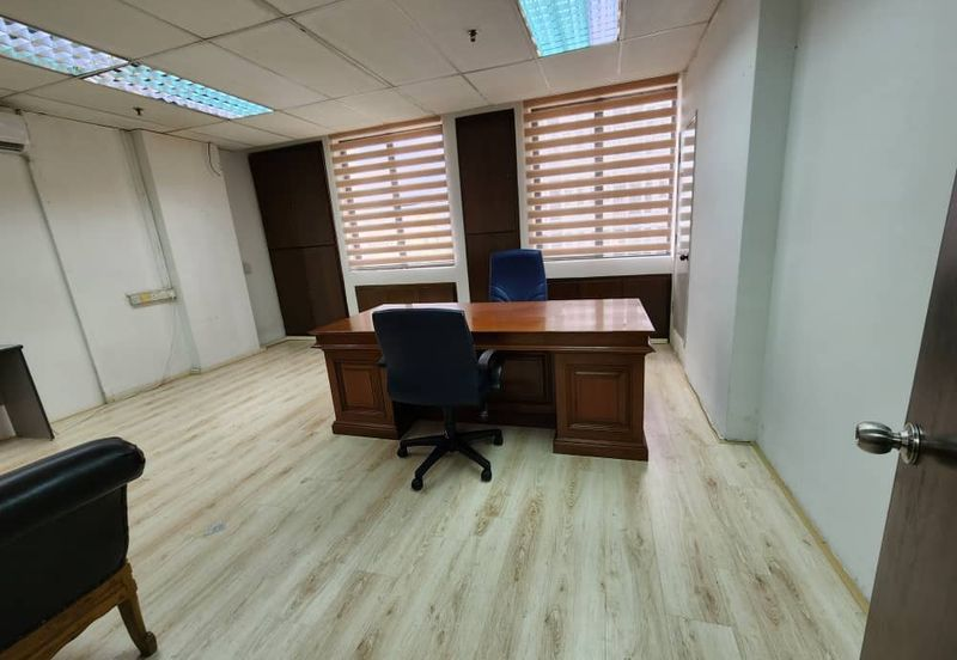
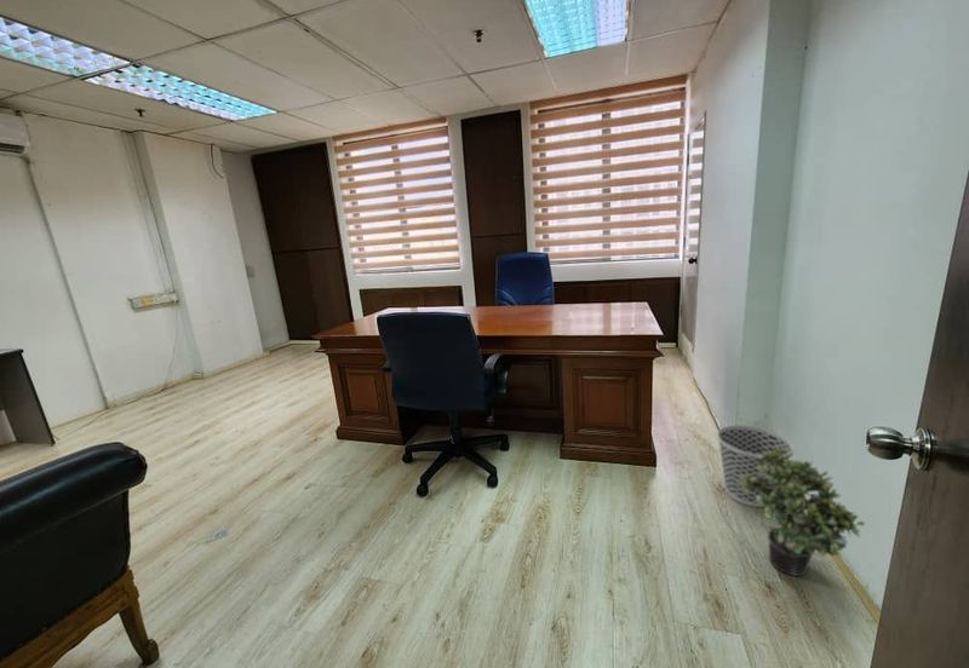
+ potted plant (786, 516)
+ wastebasket (751, 467)
